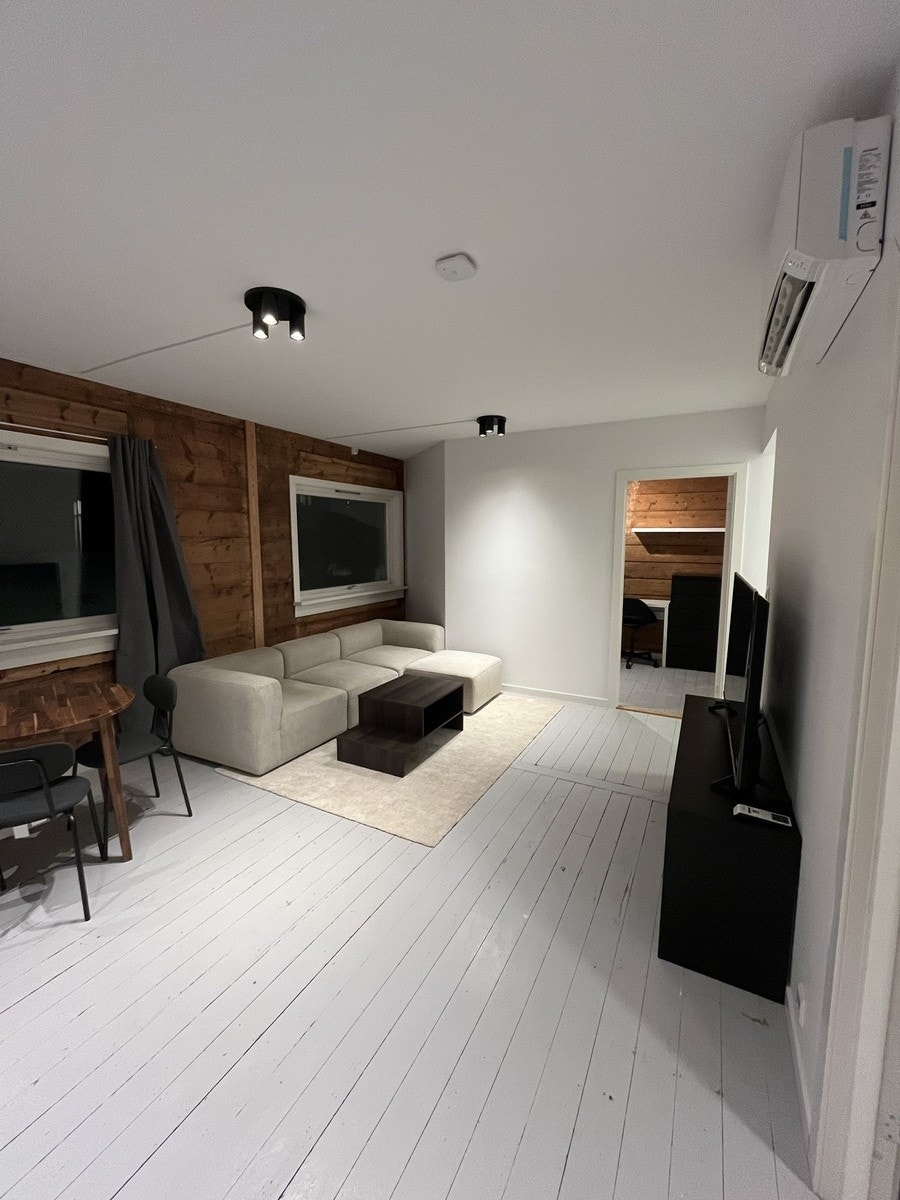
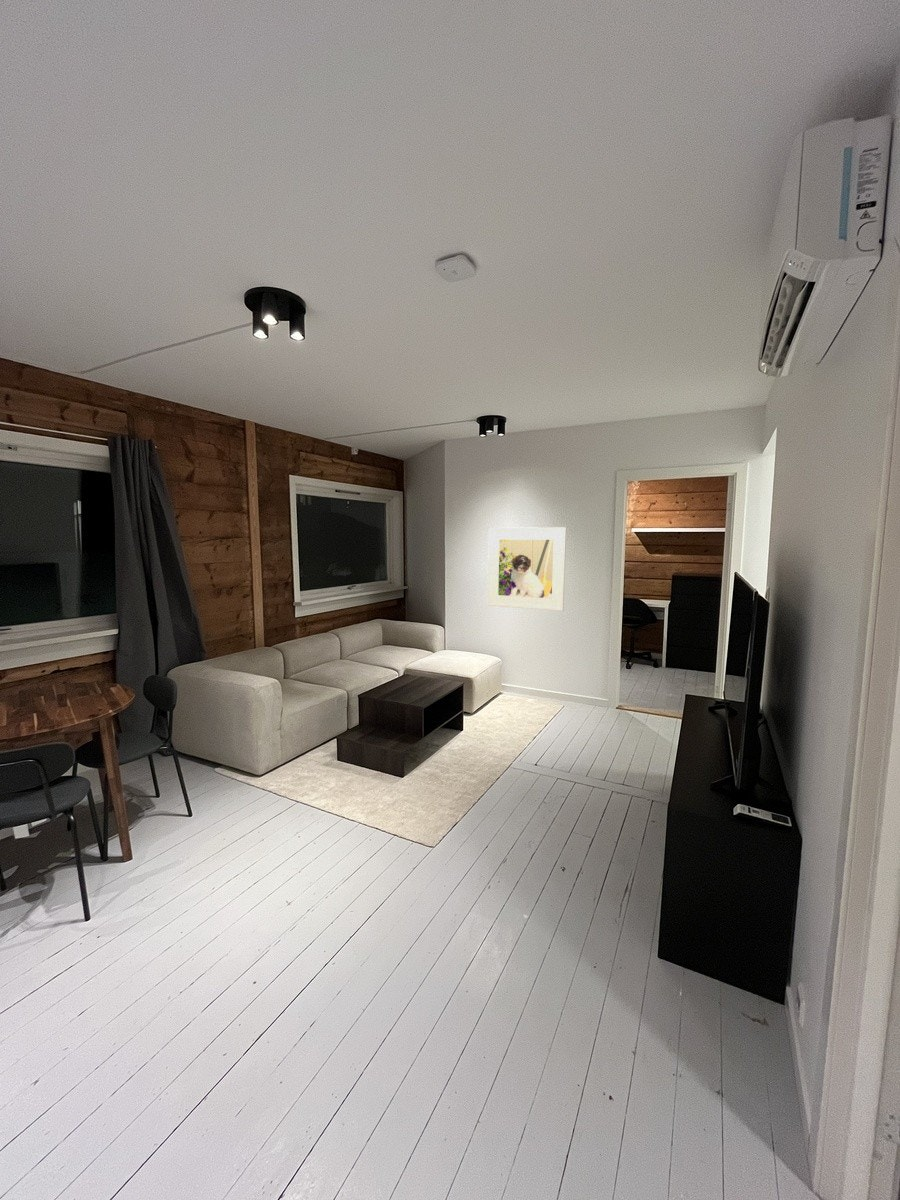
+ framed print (525, 568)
